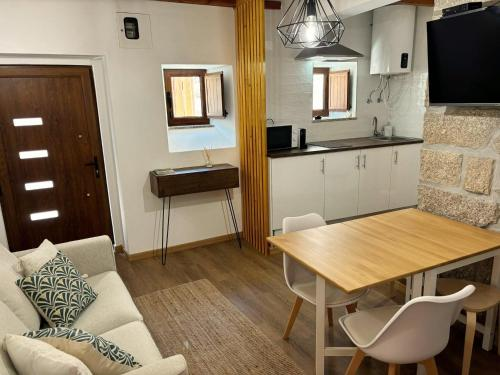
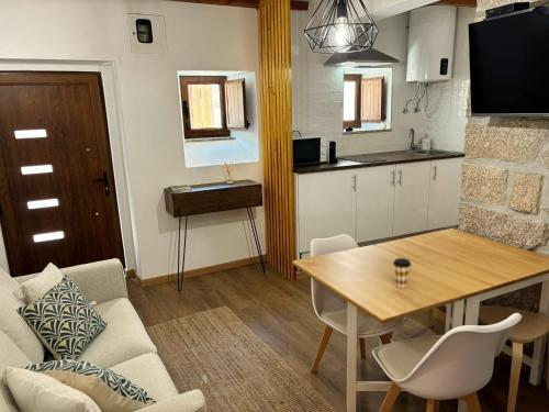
+ coffee cup (401, 272)
